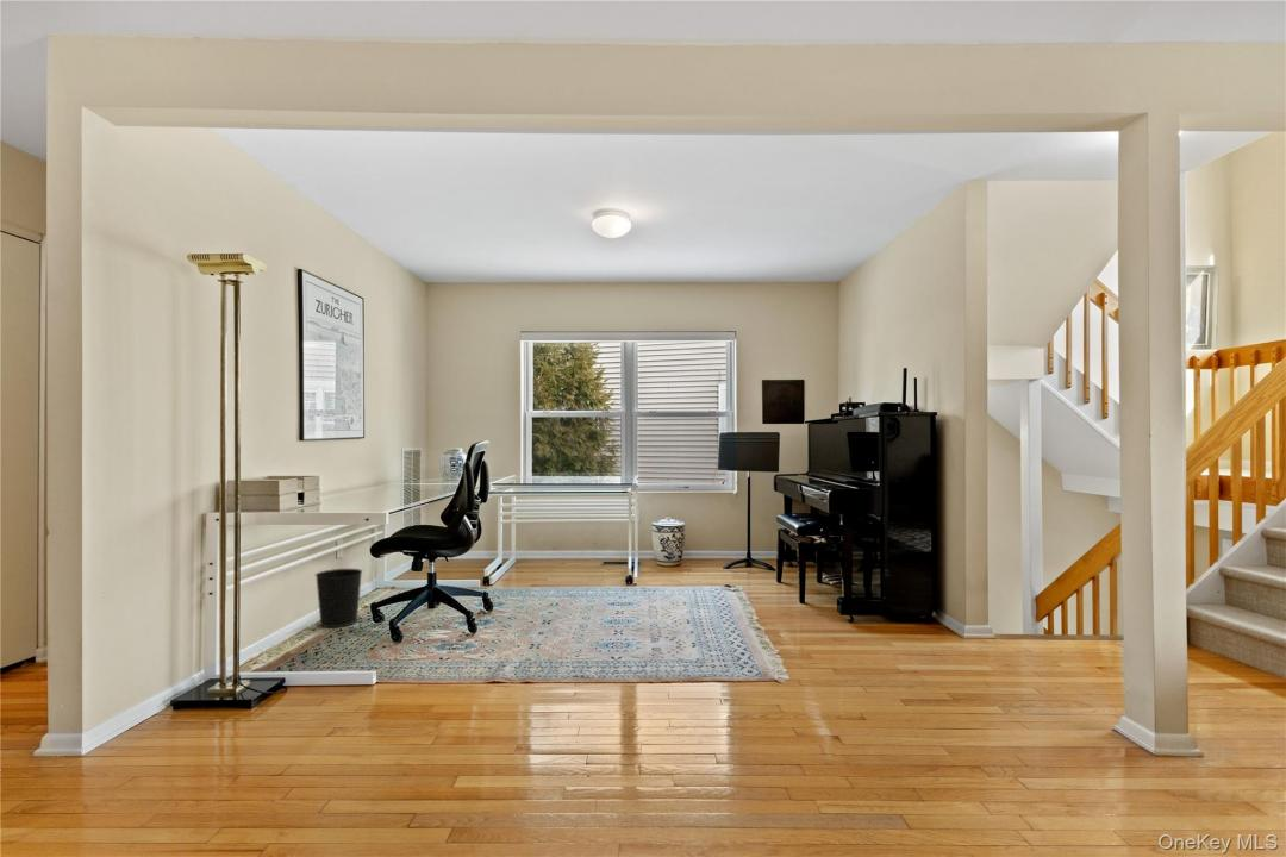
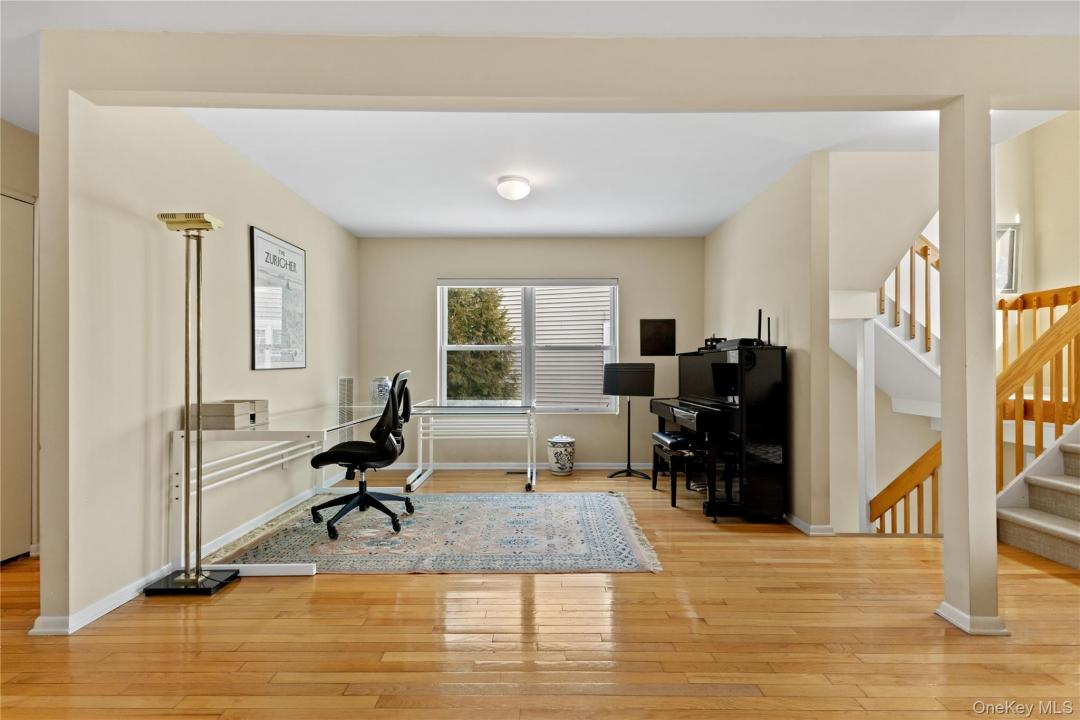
- wastebasket (338, 598)
